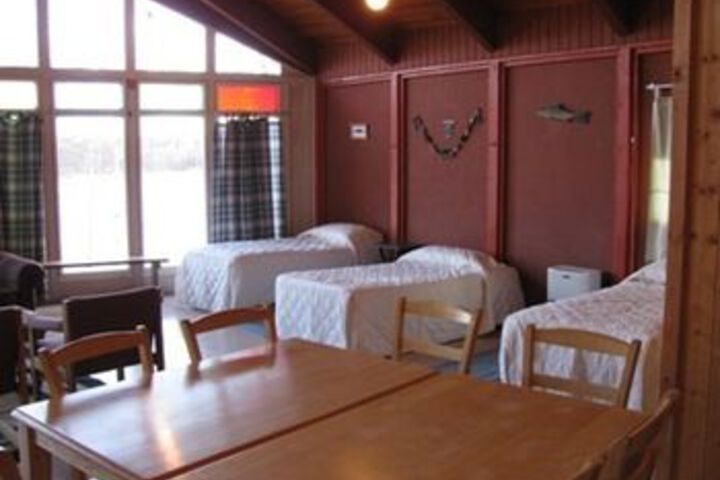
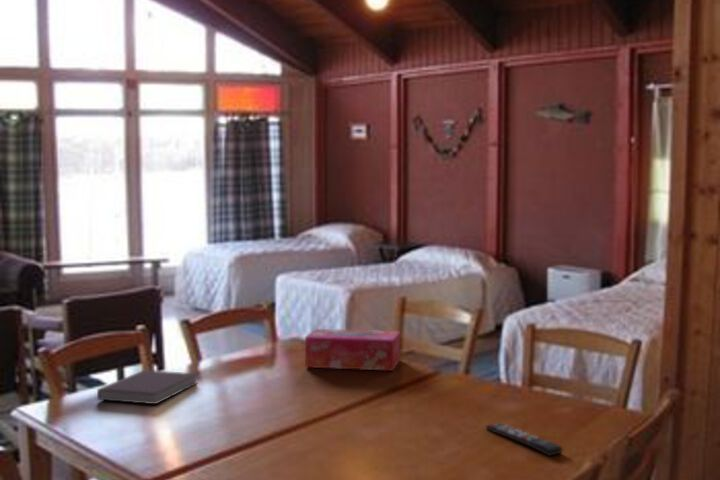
+ tissue box (353, 349)
+ notebook (149, 386)
+ remote control (522, 438)
